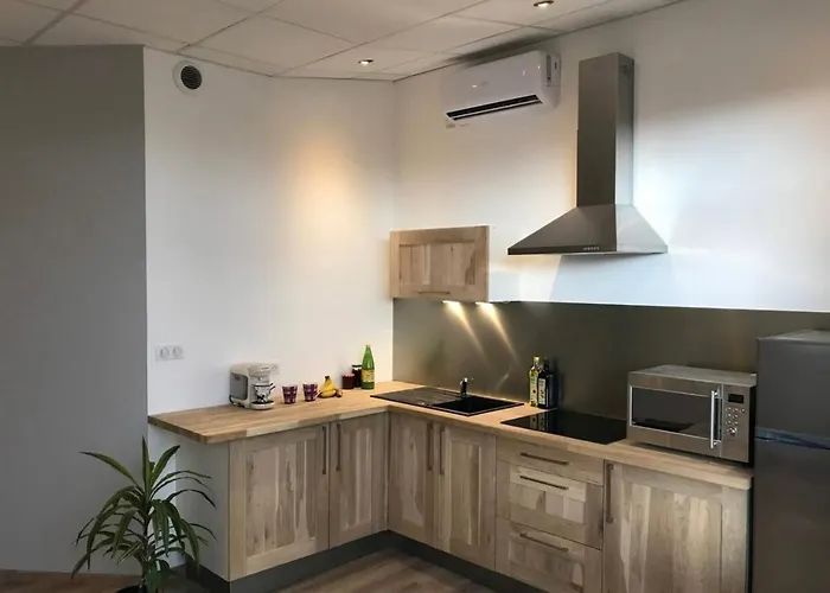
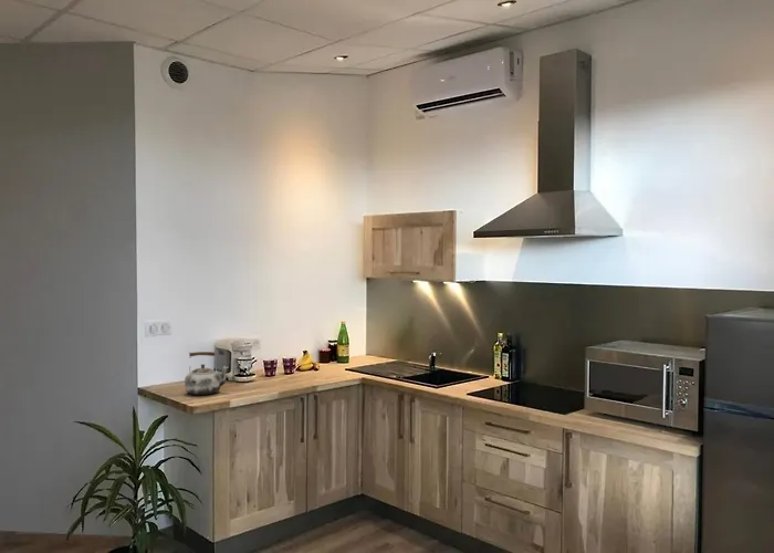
+ kettle (207, 372)
